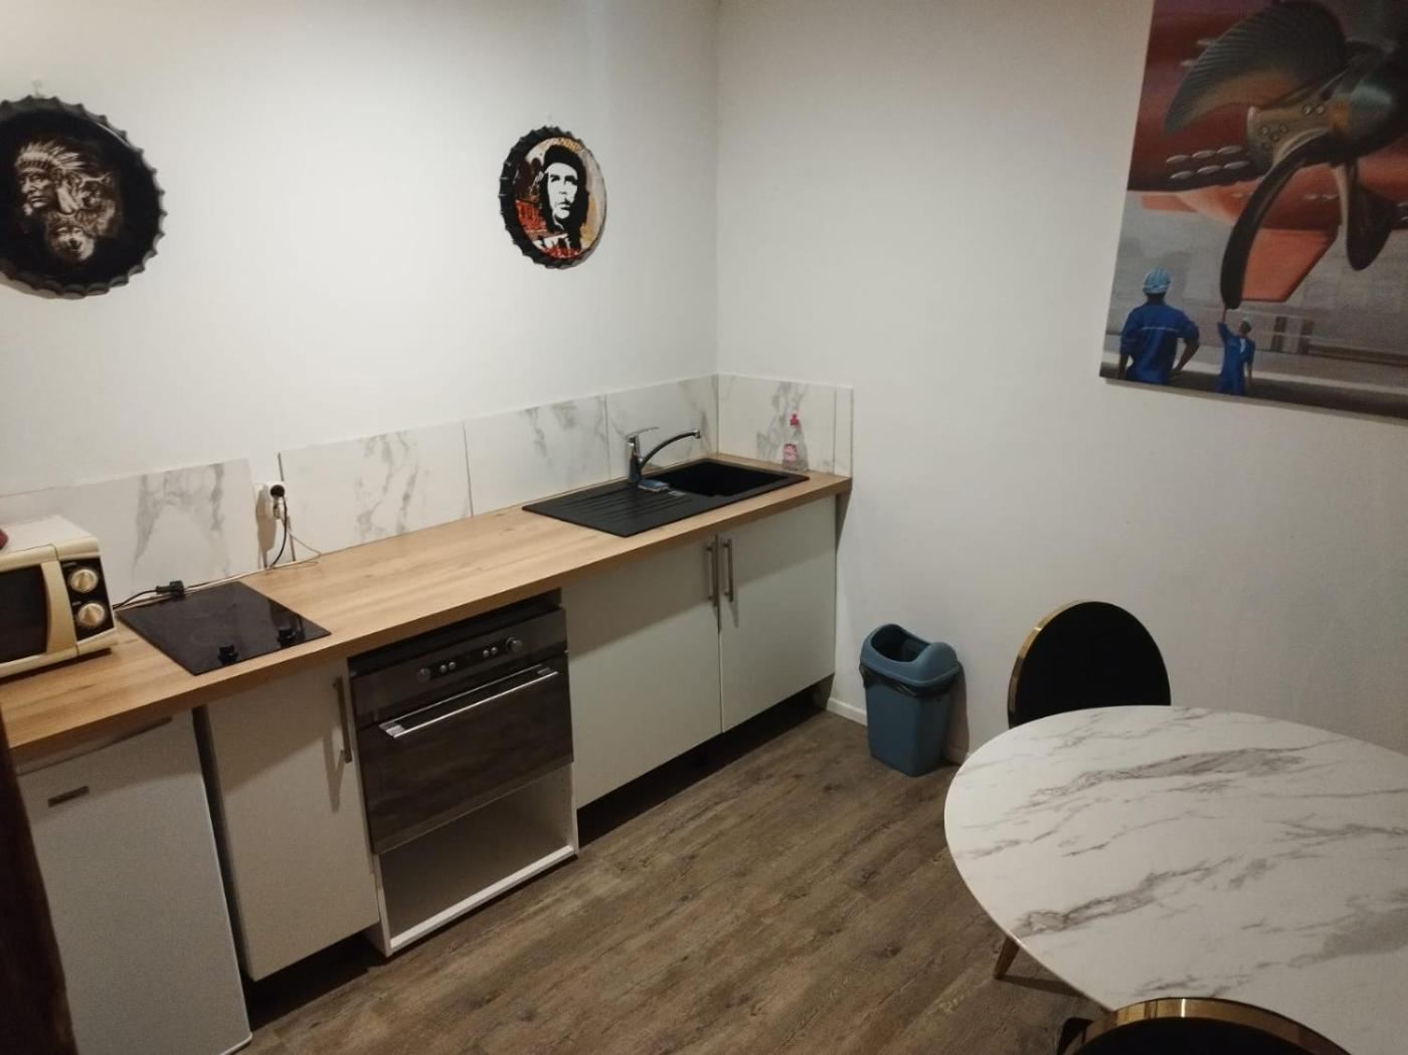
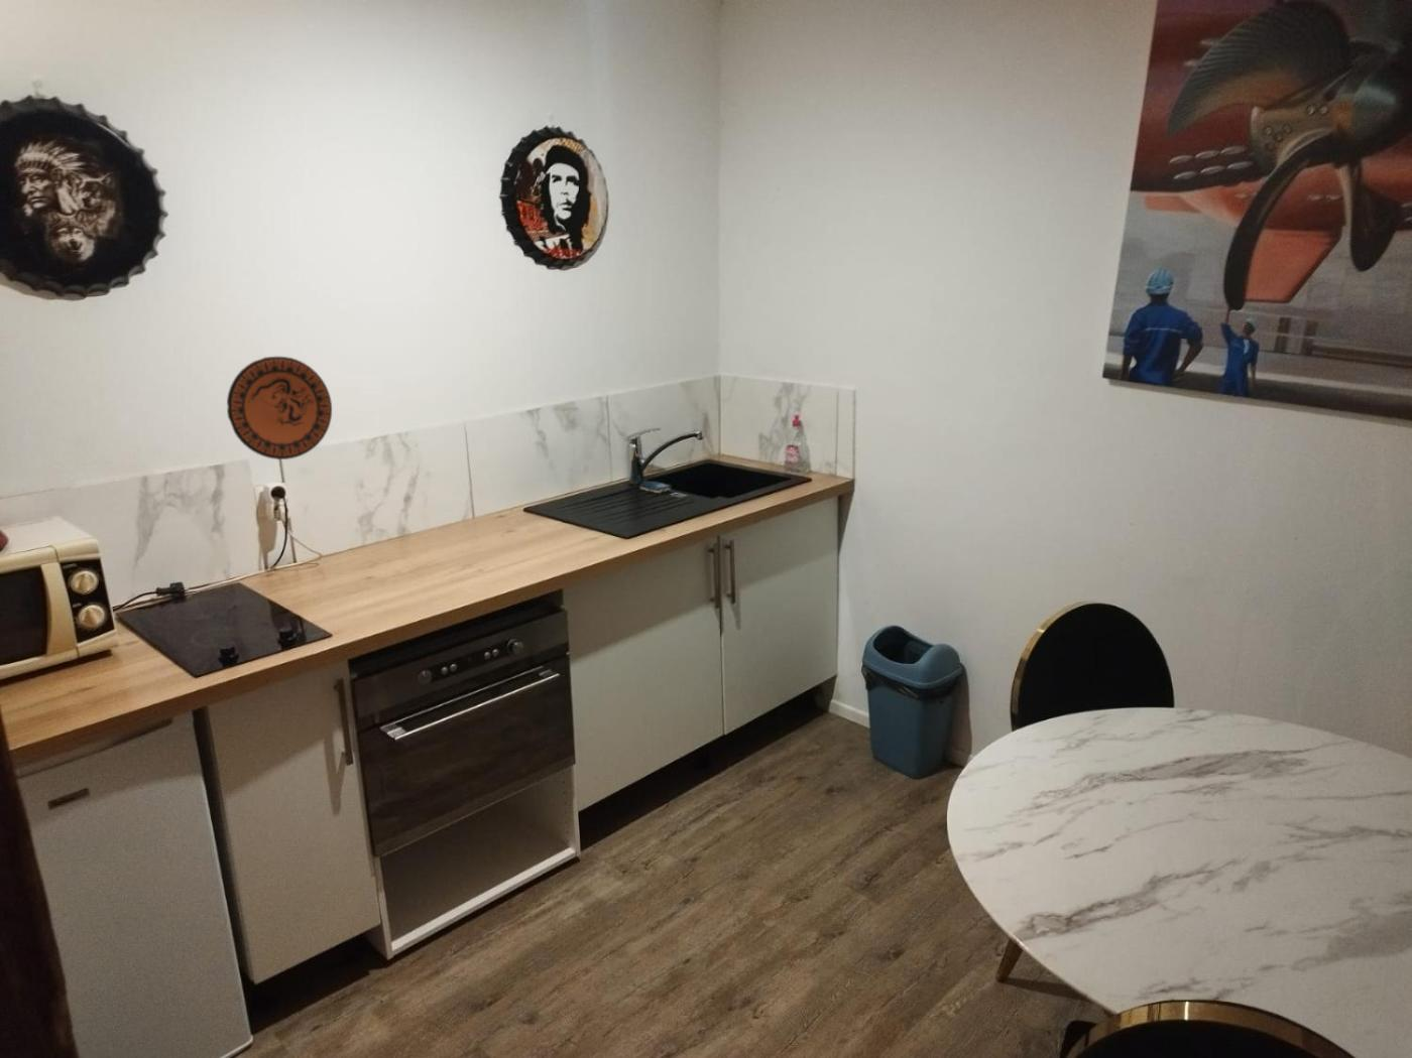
+ decorative plate (280, 408)
